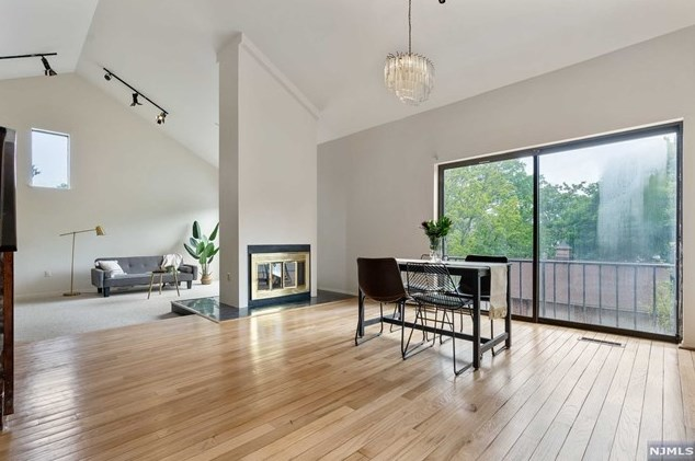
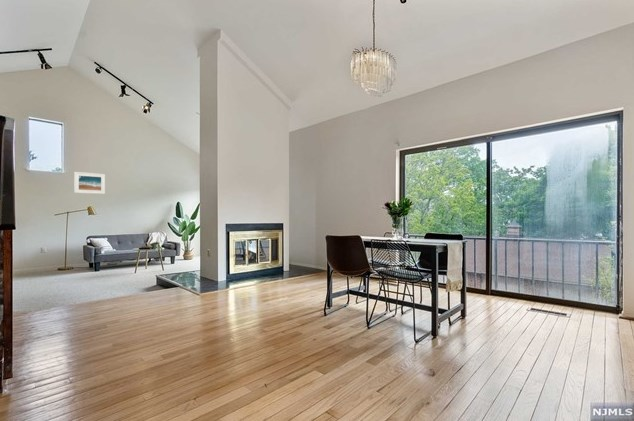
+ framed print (90, 183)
